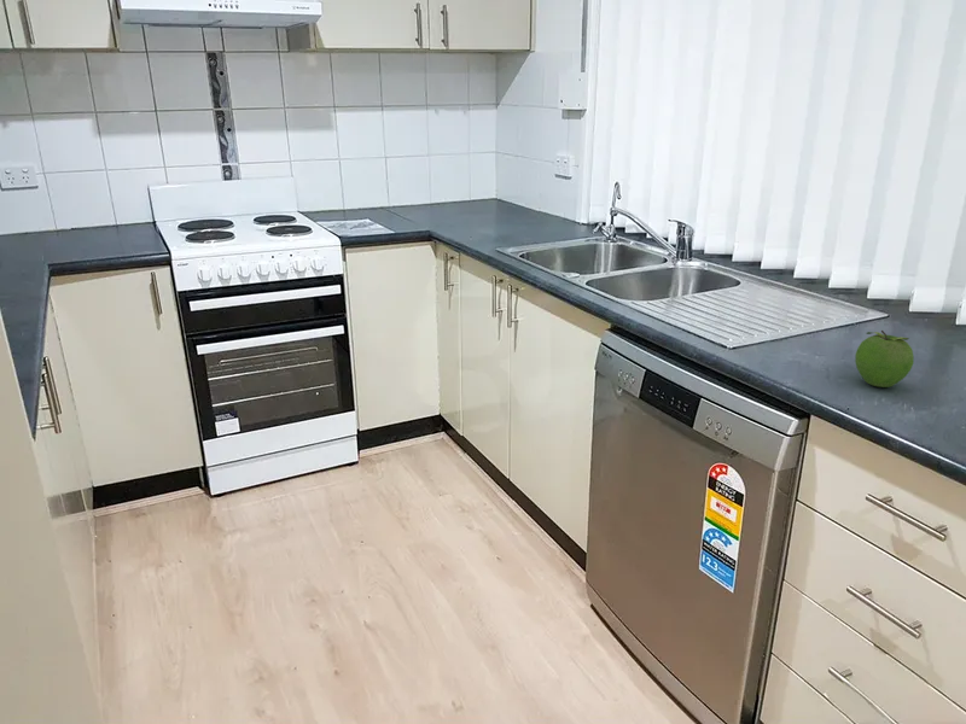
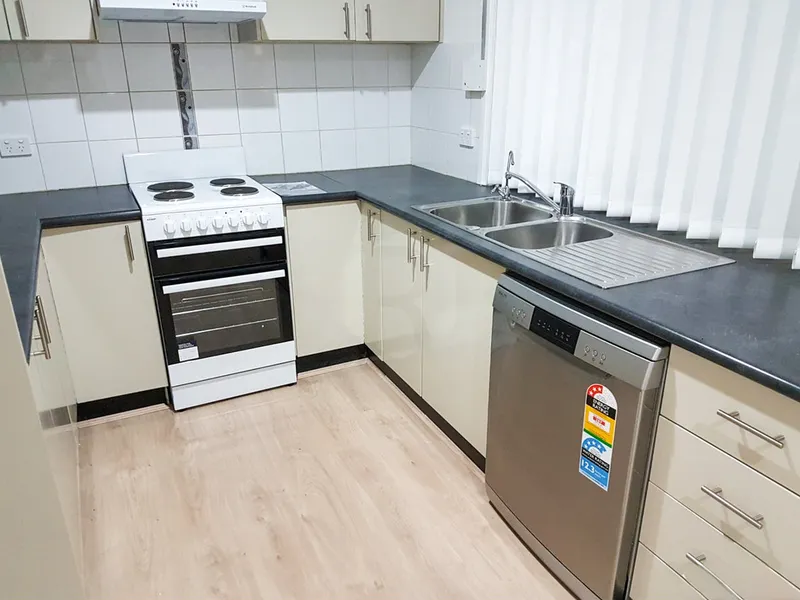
- fruit (884, 357)
